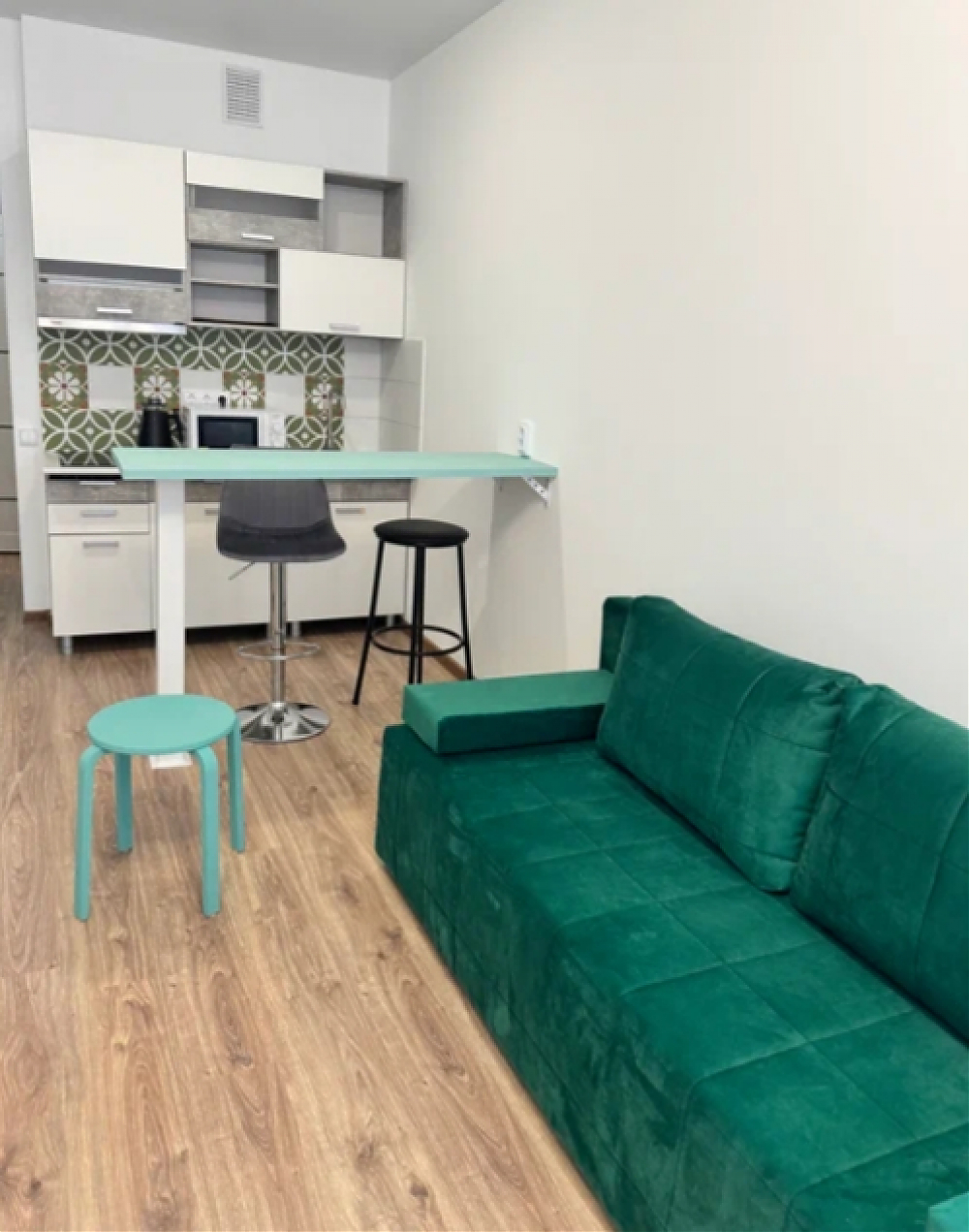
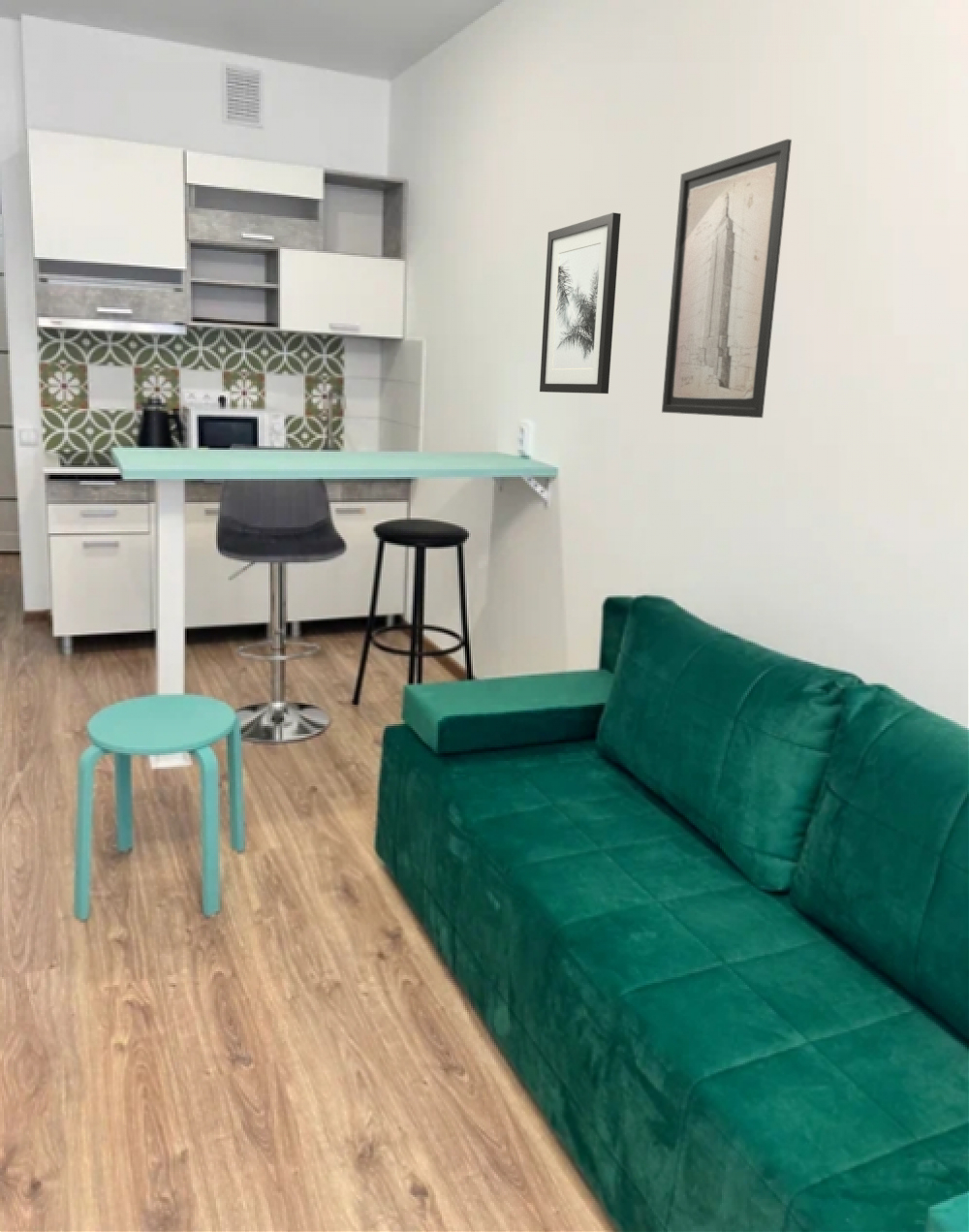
+ wall art (577, 309)
+ wall art (719, 290)
